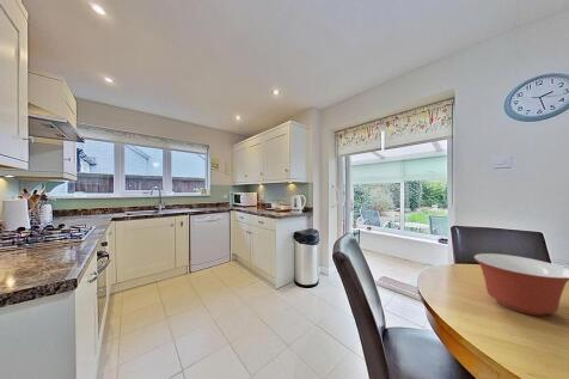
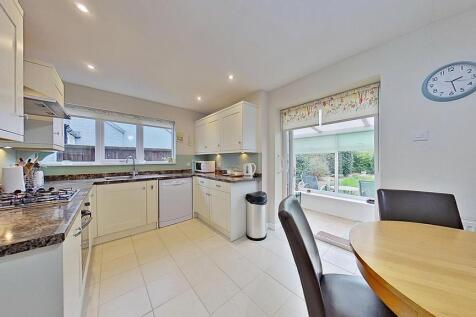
- mixing bowl (519, 283)
